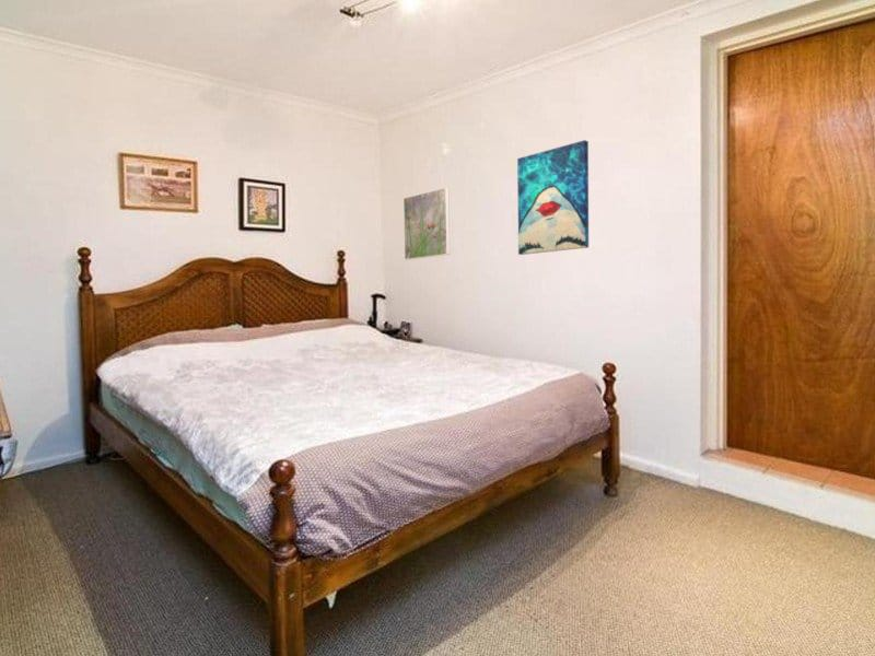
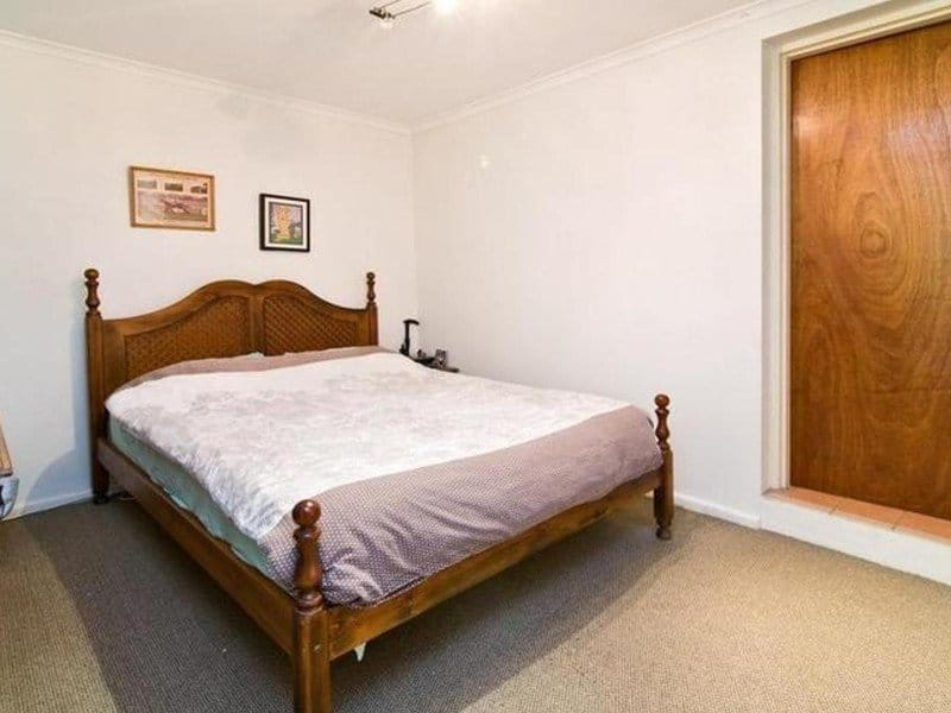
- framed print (425, 225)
- wall art (551, 200)
